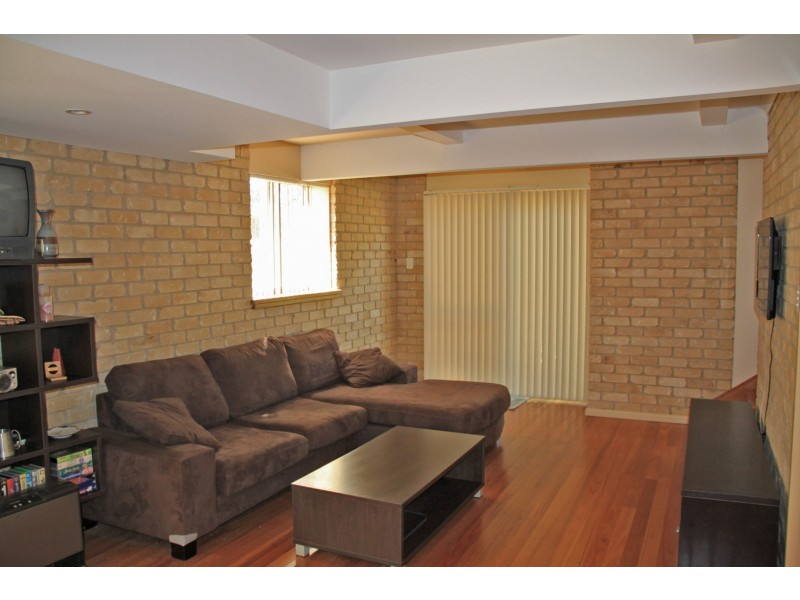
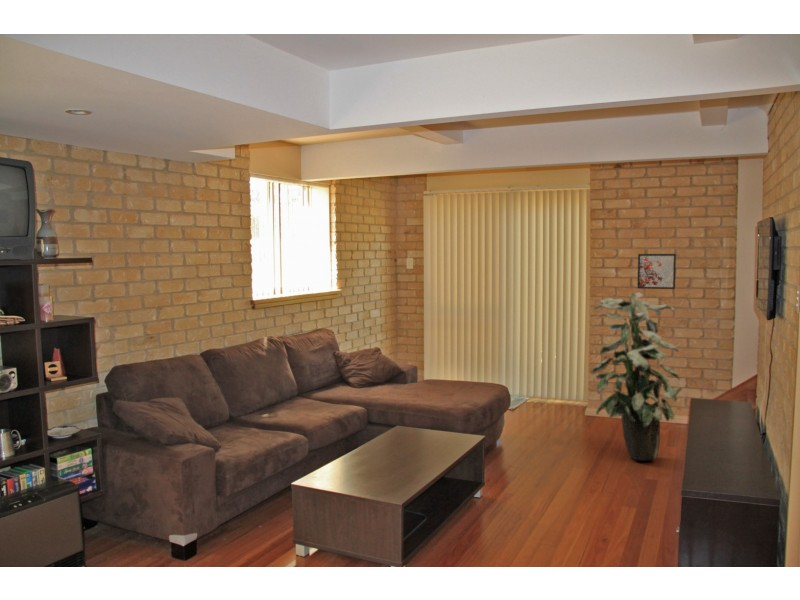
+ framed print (656, 271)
+ indoor plant (635, 375)
